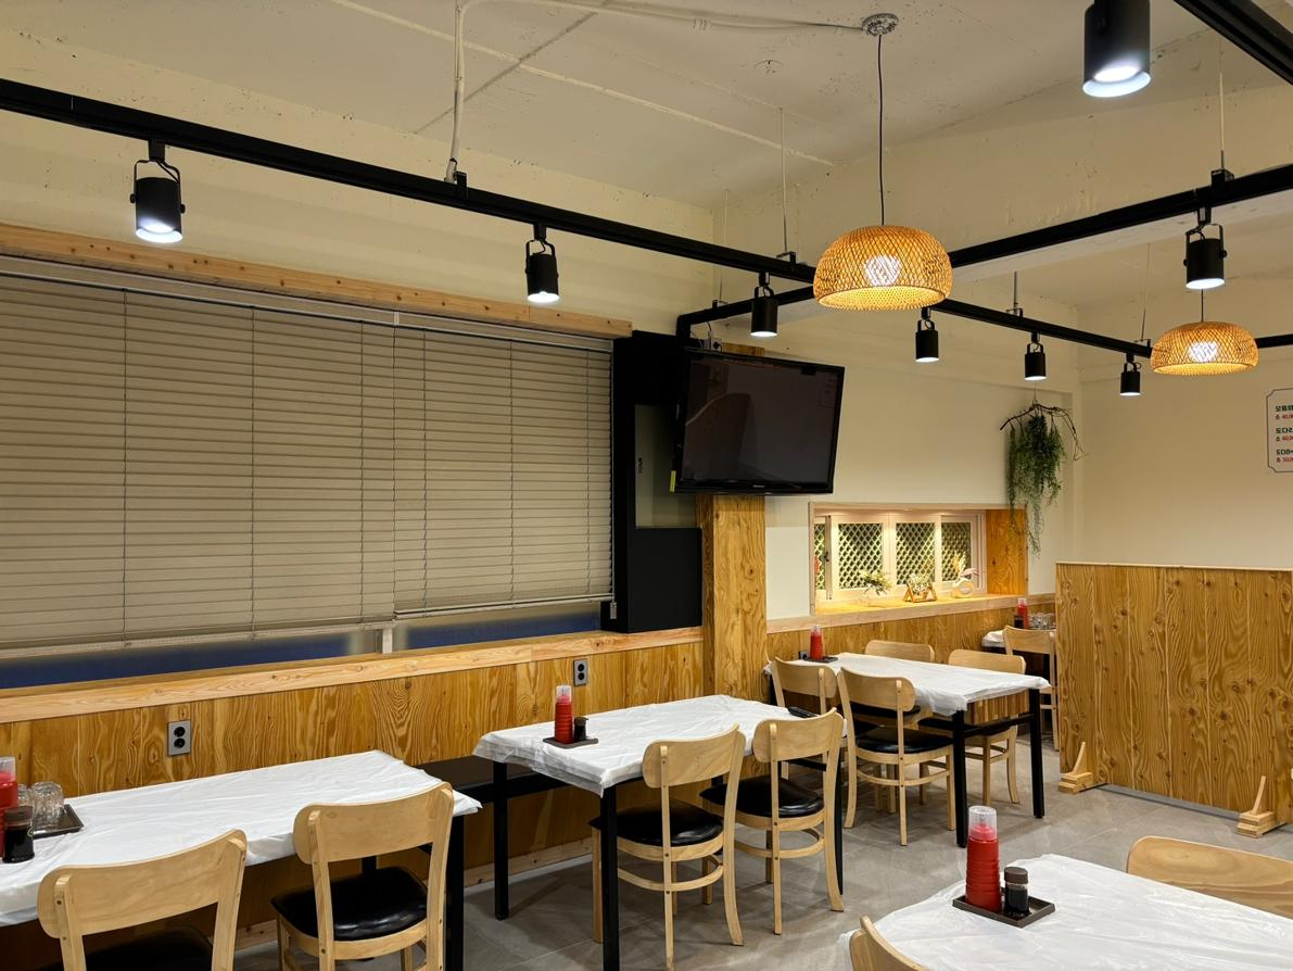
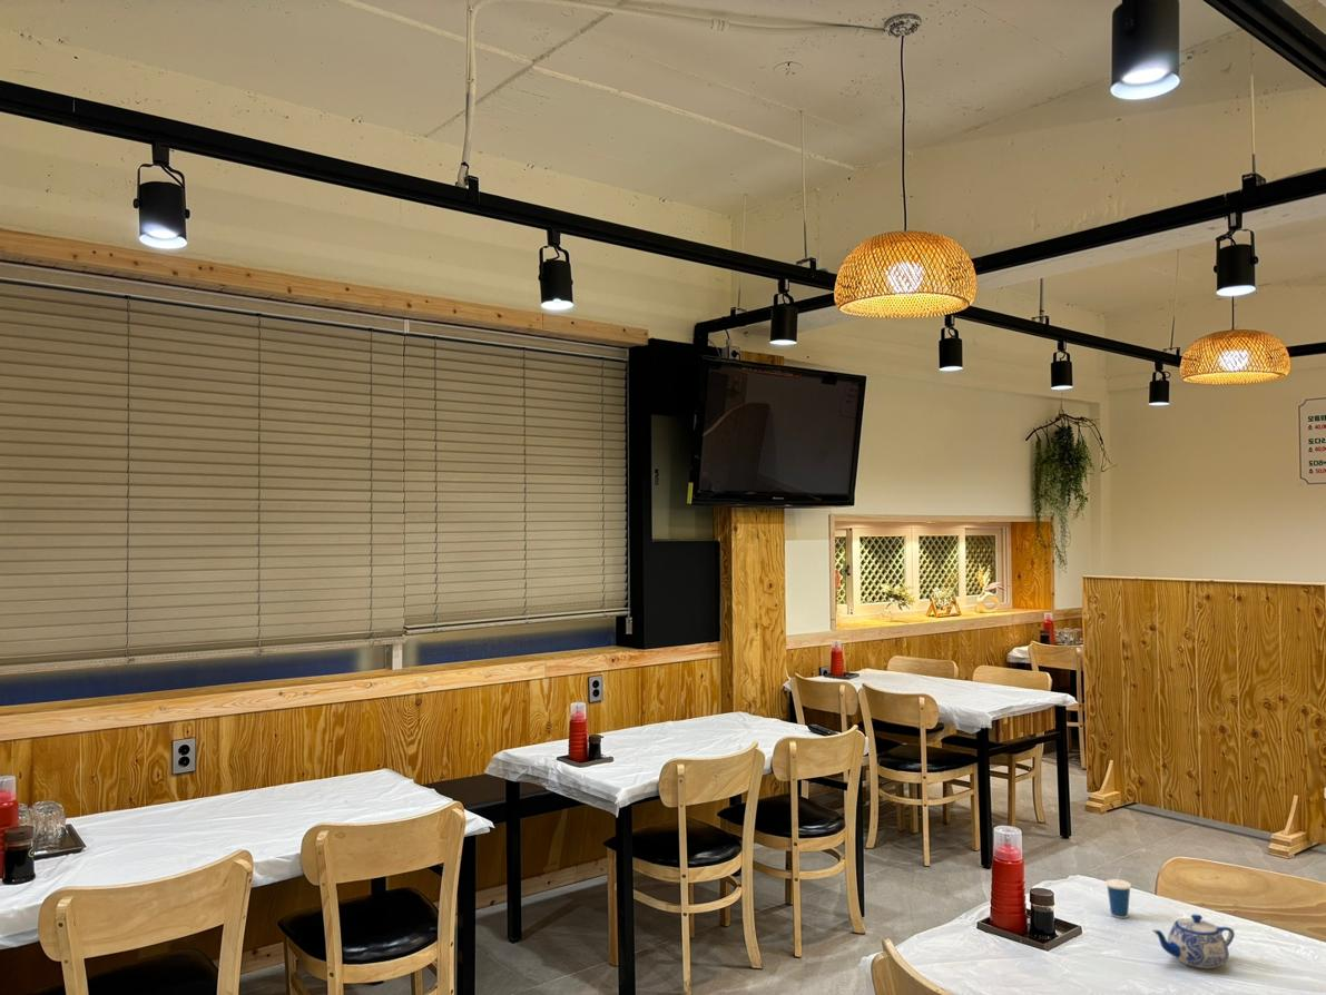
+ cup (1118, 889)
+ teapot (1192, 938)
